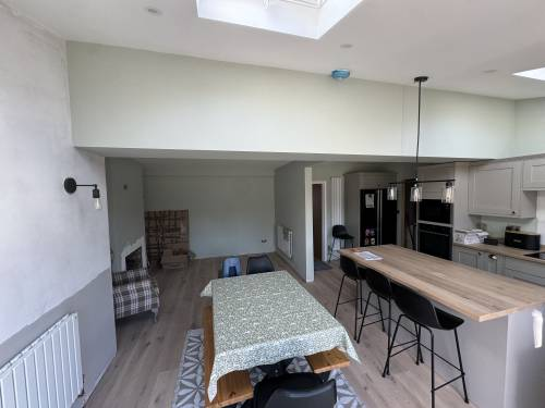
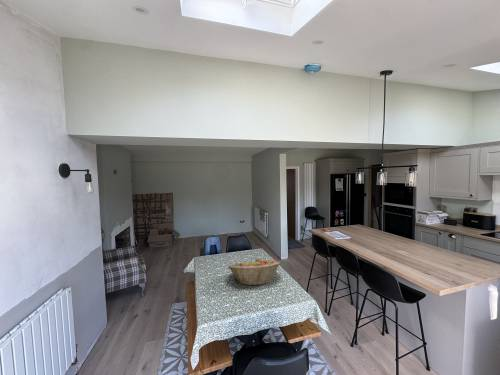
+ fruit basket (254, 268)
